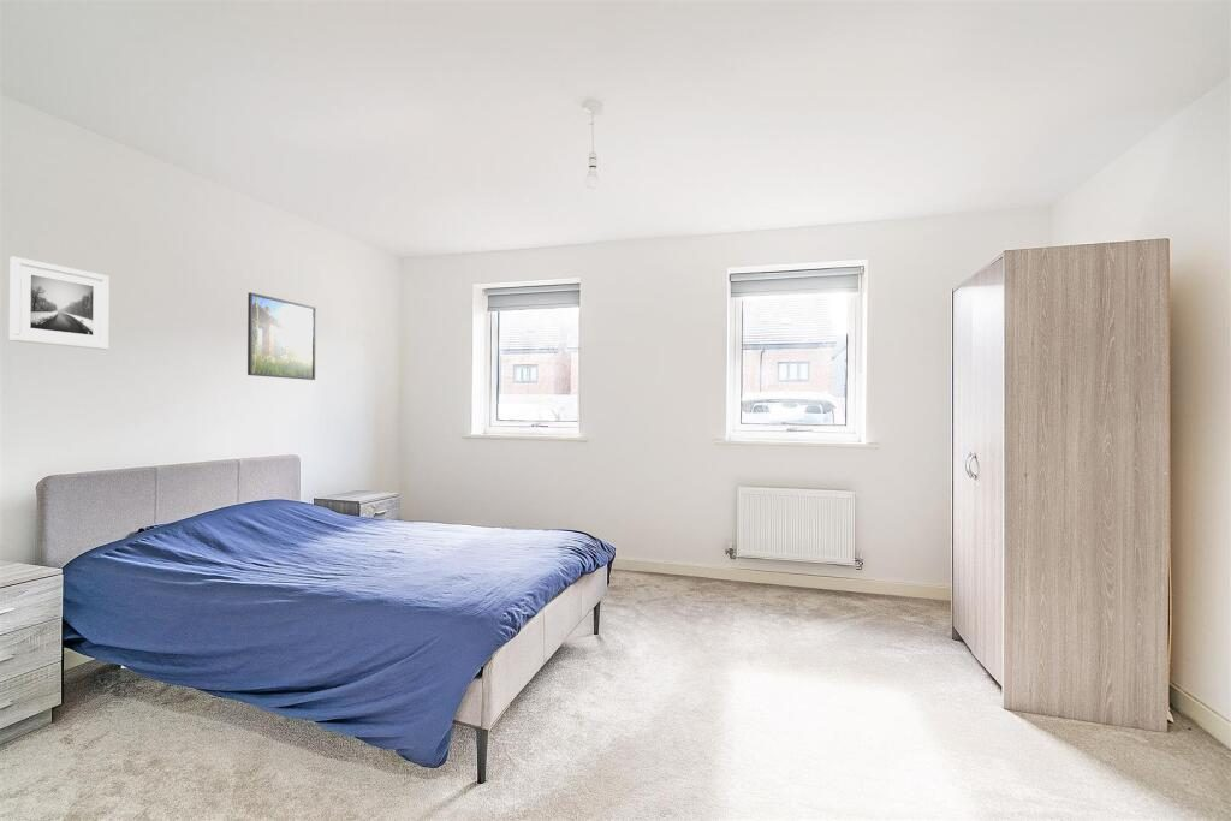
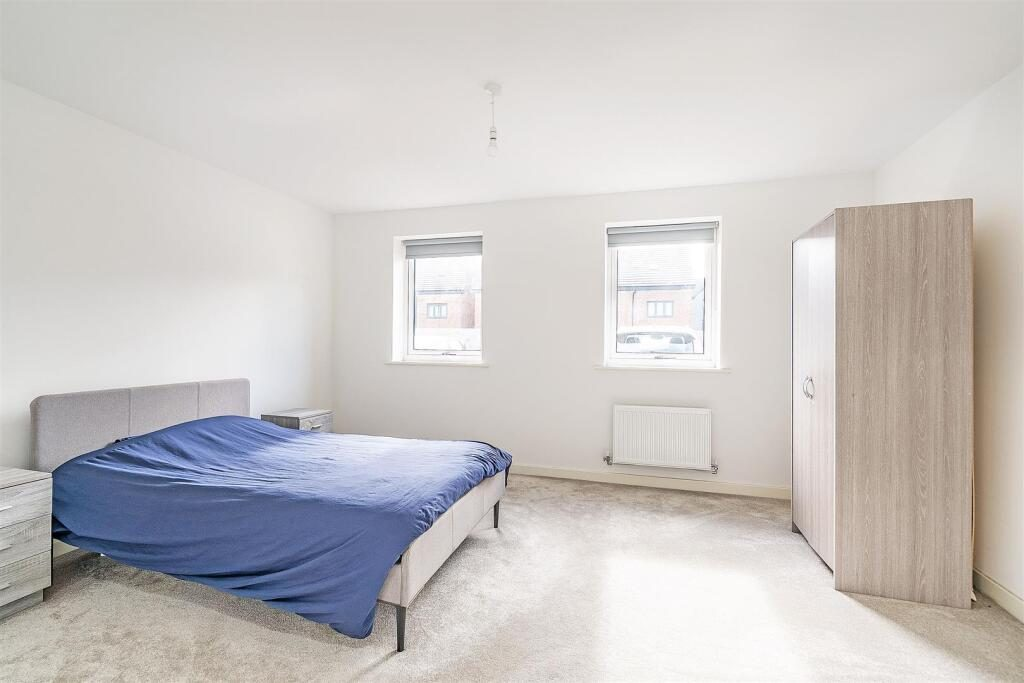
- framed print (284, 339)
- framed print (61, 305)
